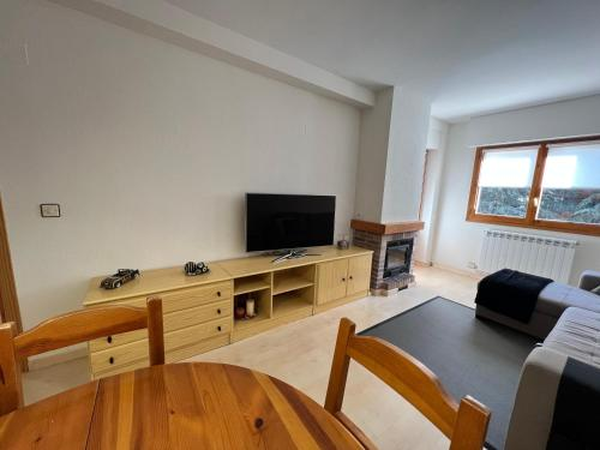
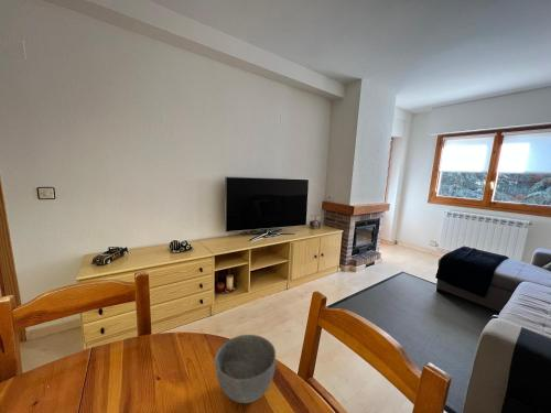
+ bowl (245, 372)
